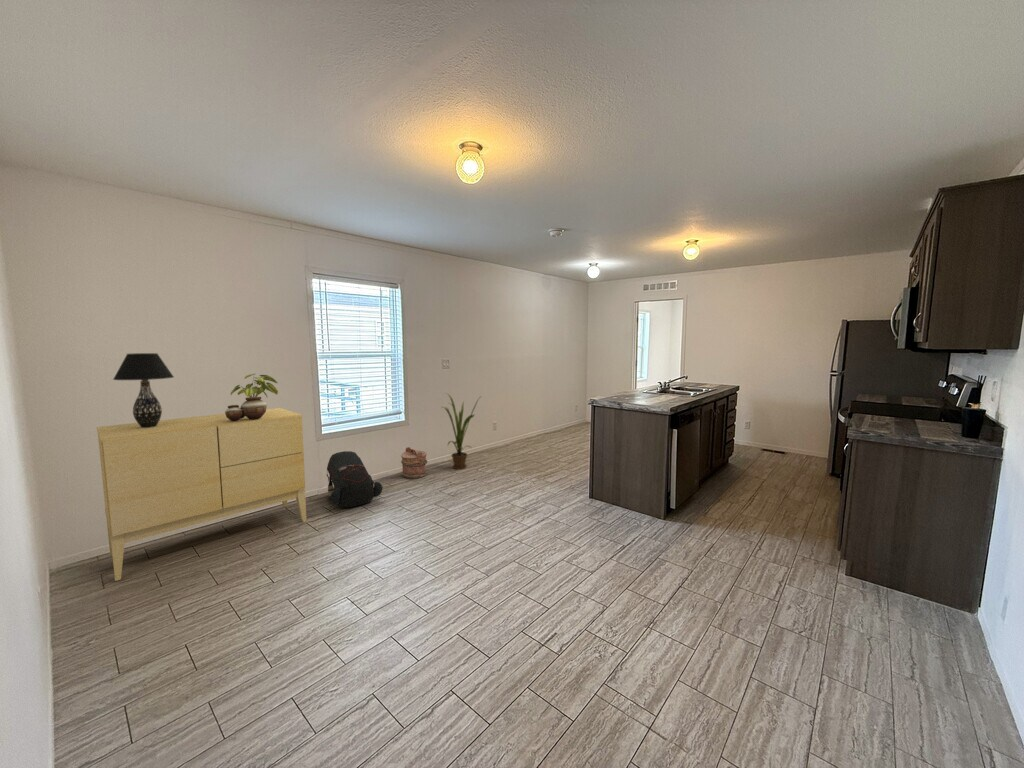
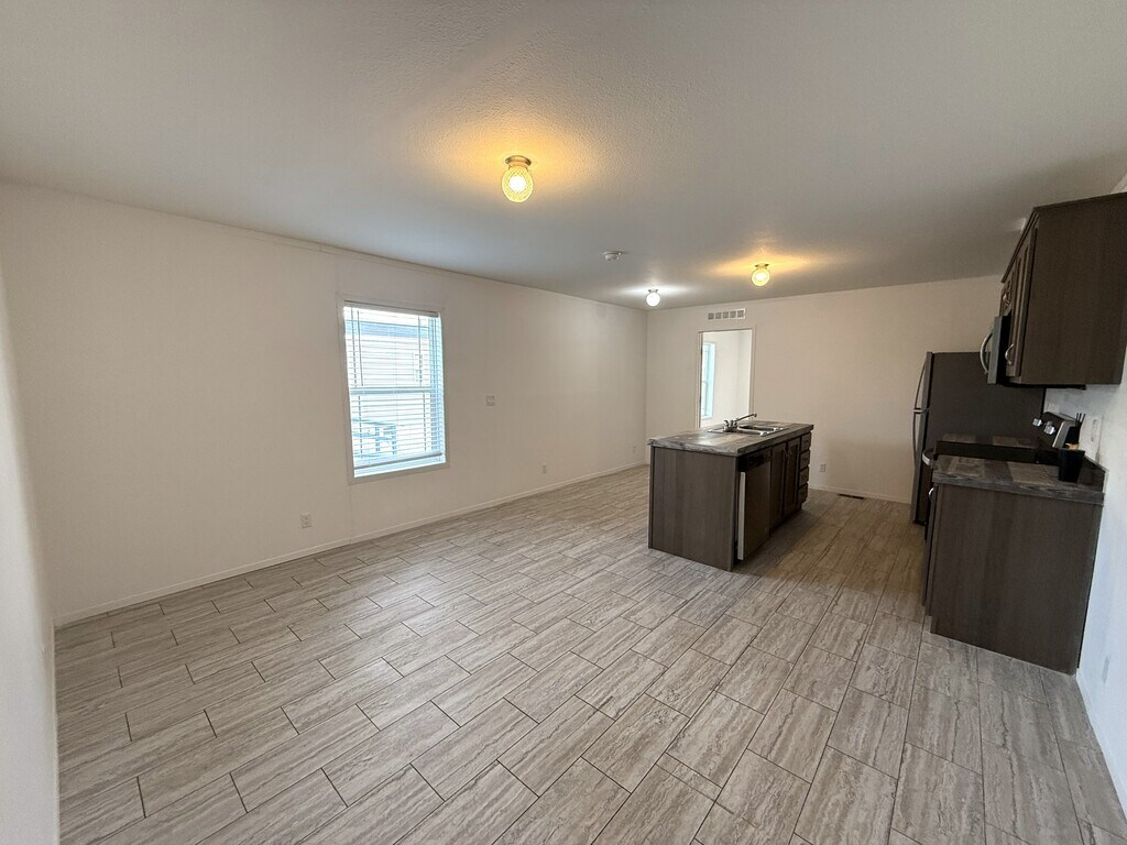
- potted plant (251, 396)
- table lamp (145, 390)
- house plant (455, 431)
- backpack (345, 478)
- bucket (414, 462)
- sideboard (212, 479)
